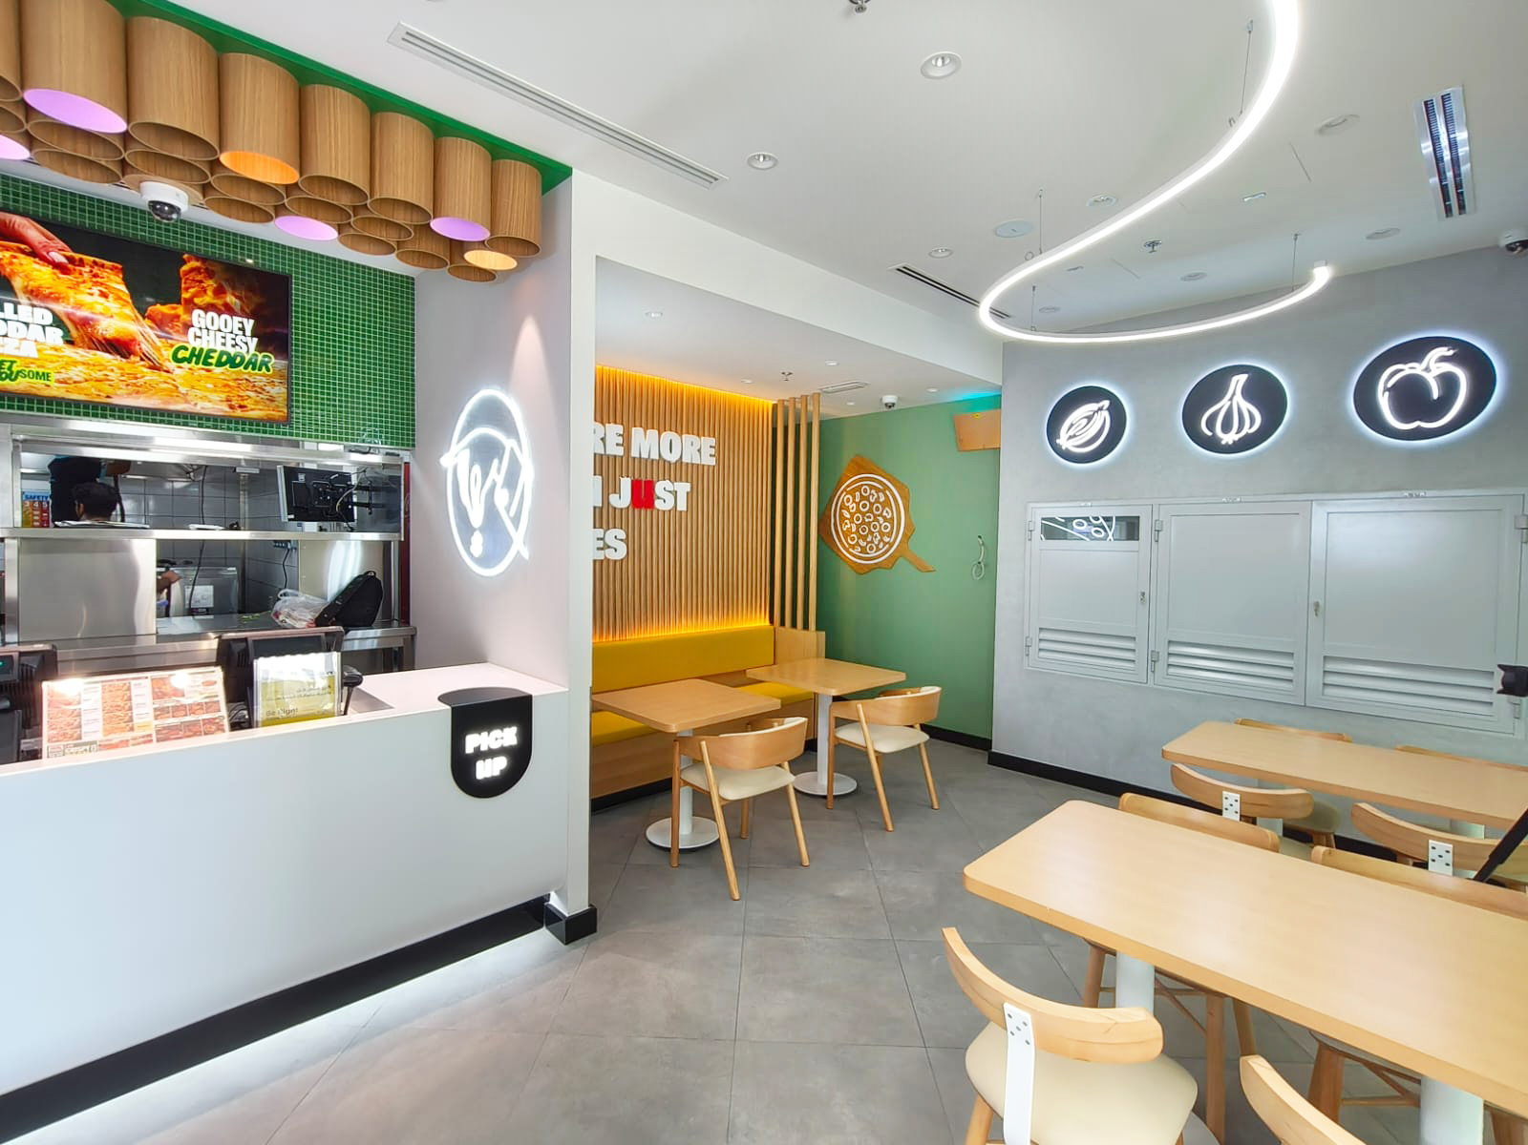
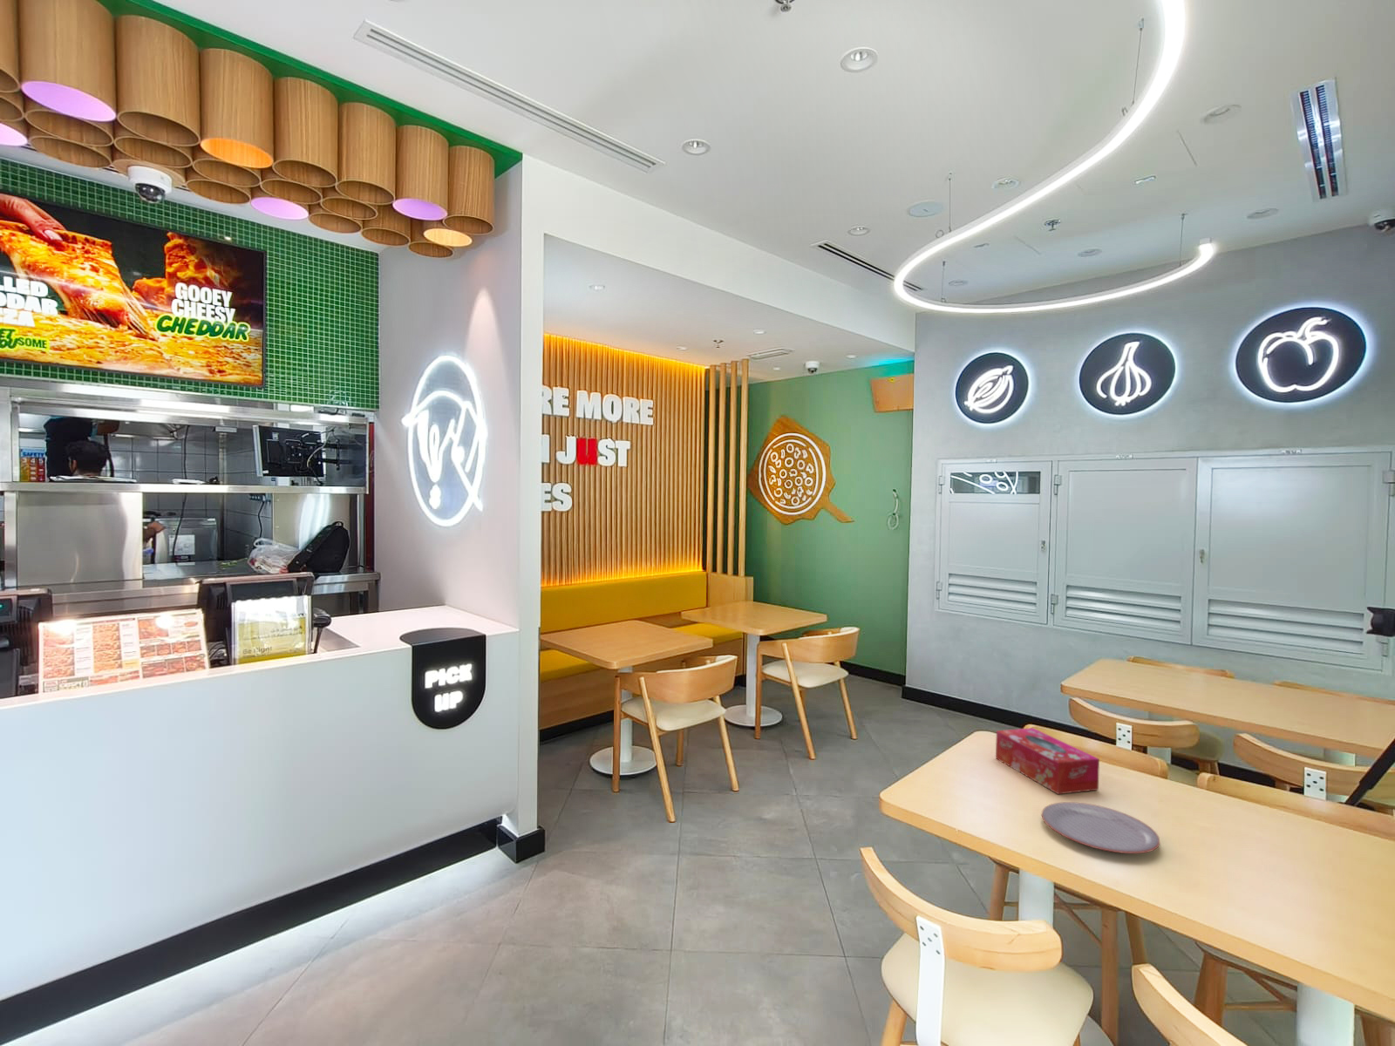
+ plate (1097, 828)
+ tissue box (1045, 758)
